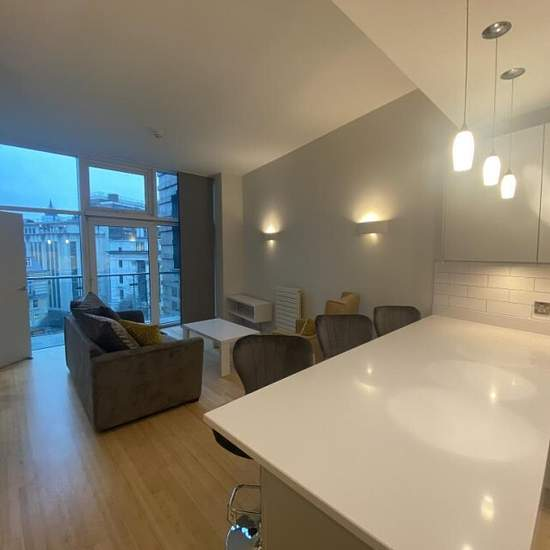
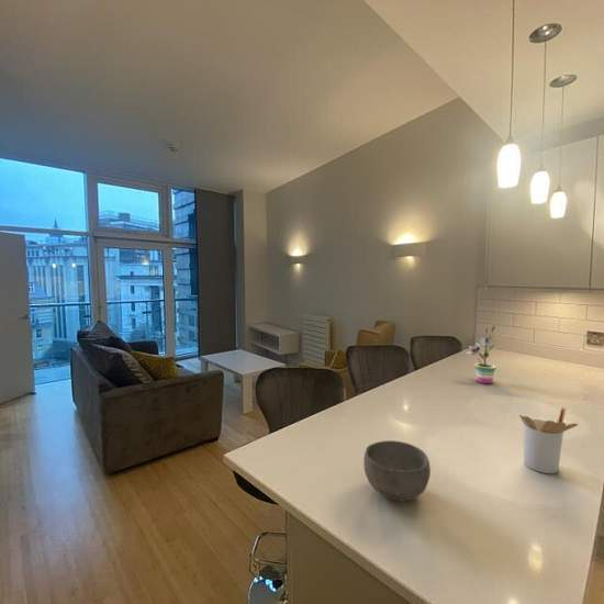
+ bowl (395, 472)
+ utensil holder (547, 439)
+ potted plant (480, 351)
